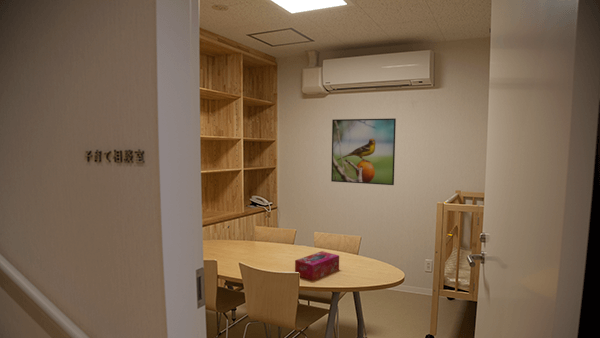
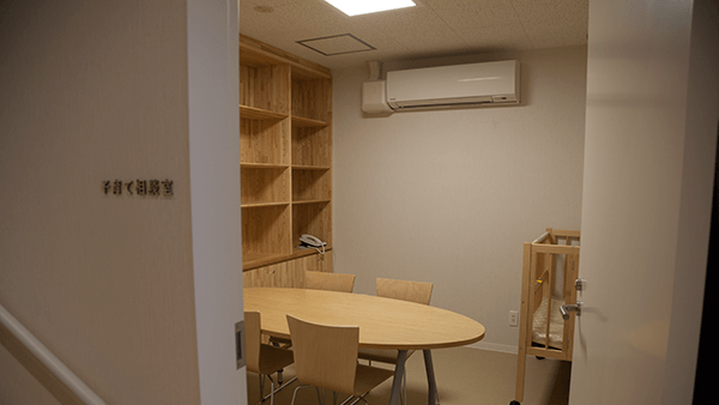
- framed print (362, 151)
- tissue box (317, 265)
